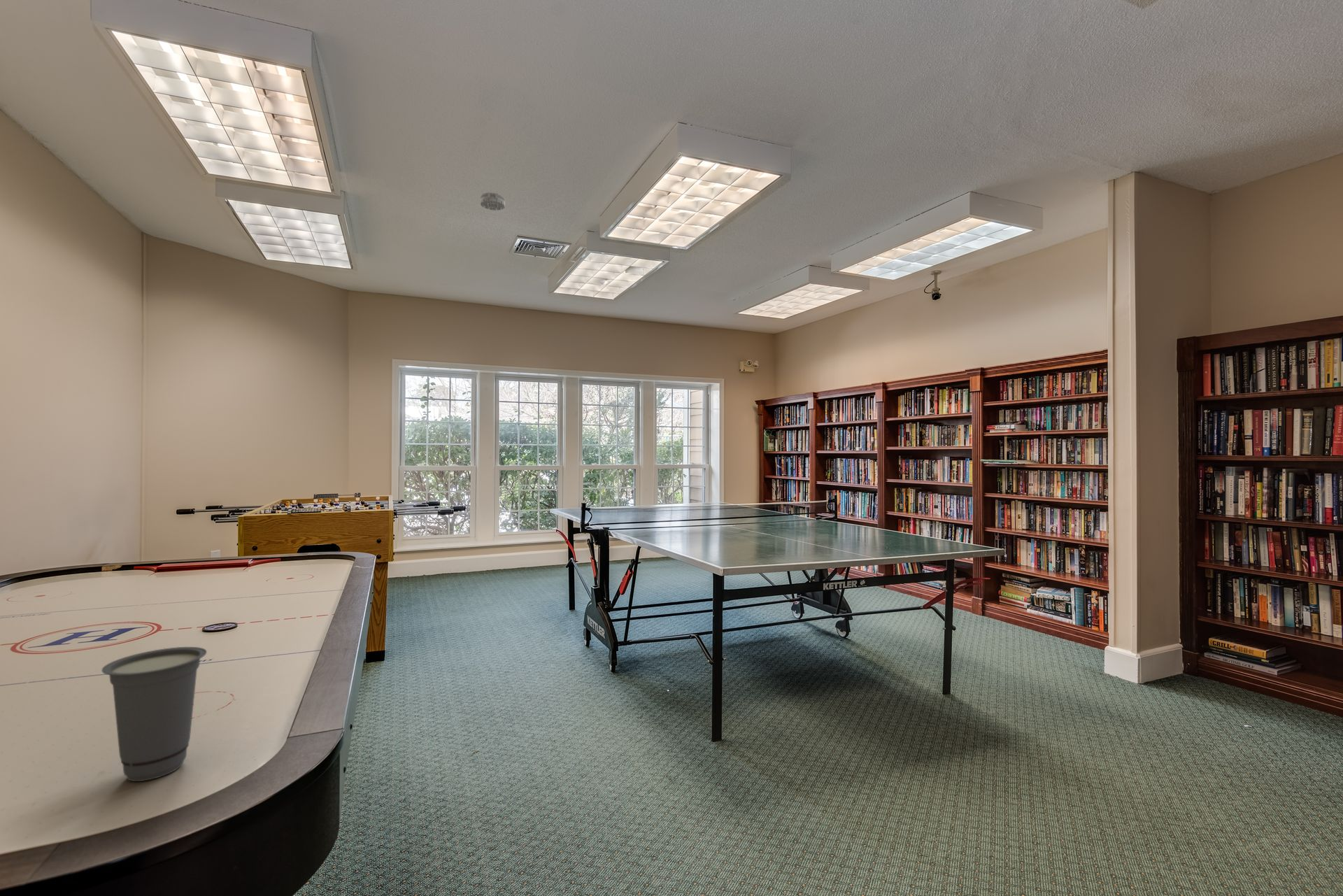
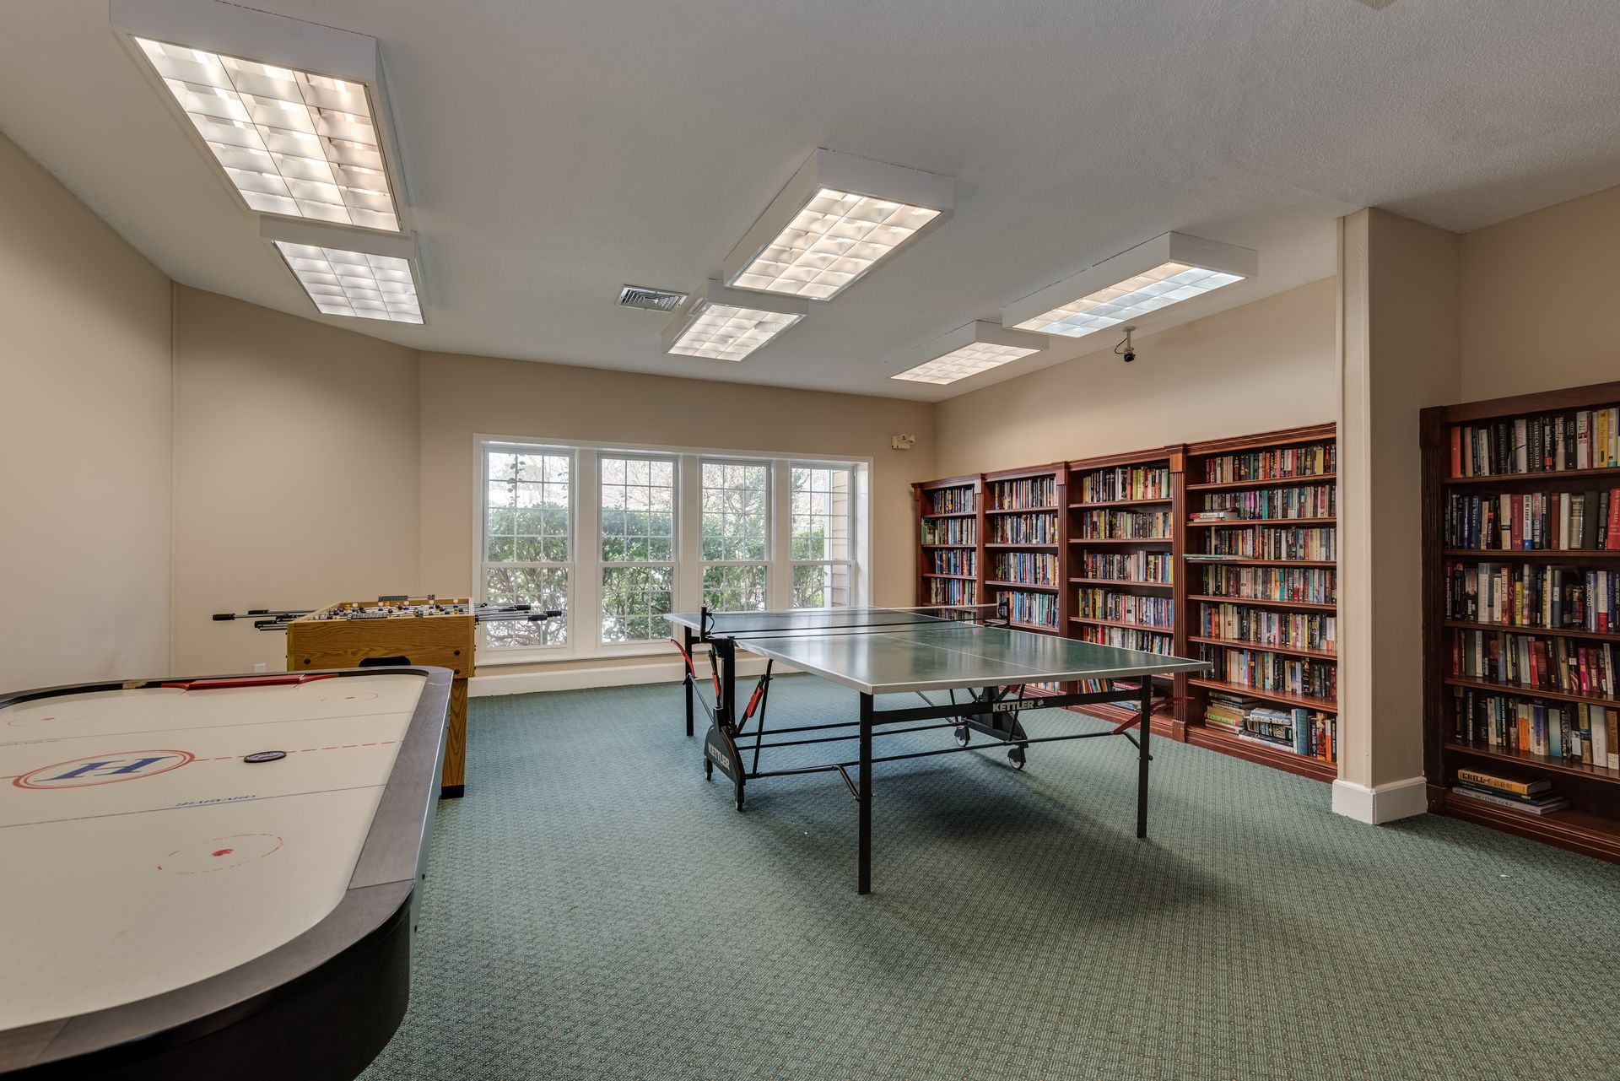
- smoke detector (492, 201)
- cup (156, 714)
